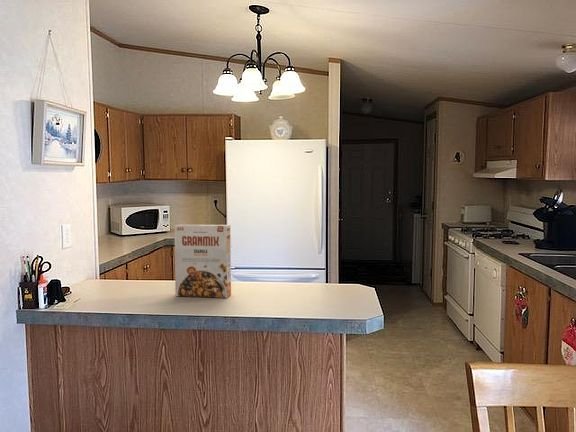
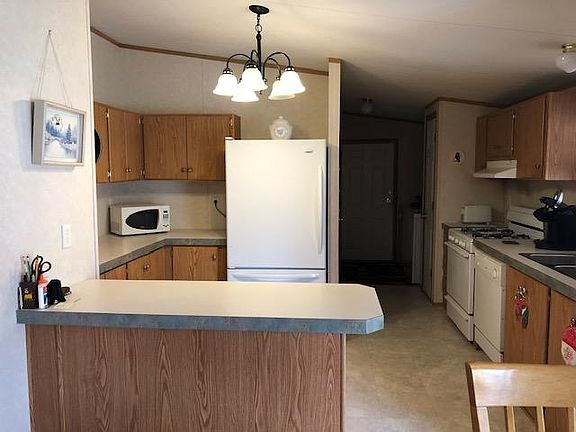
- cereal box (203, 260)
